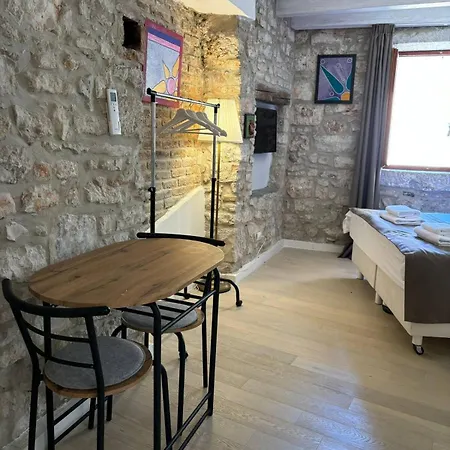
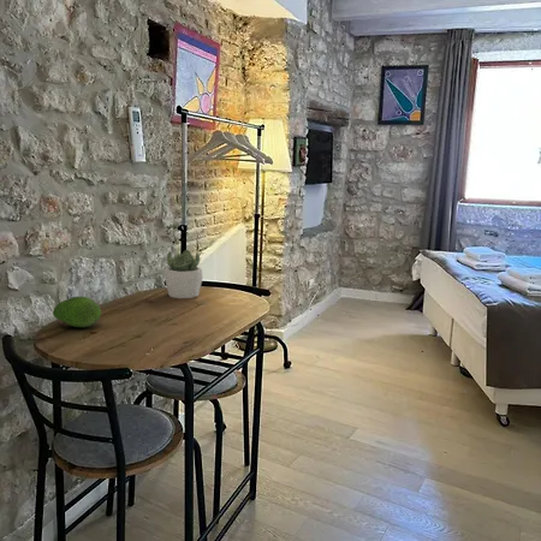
+ fruit (77, 311)
+ succulent plant (183, 273)
